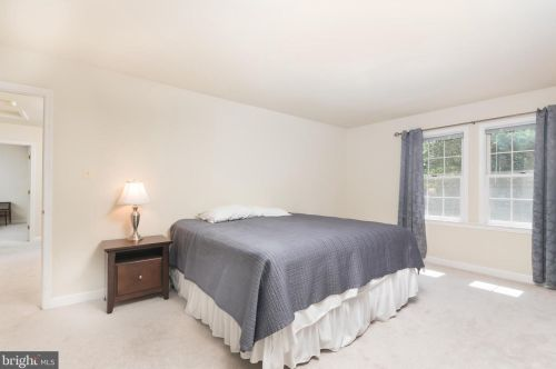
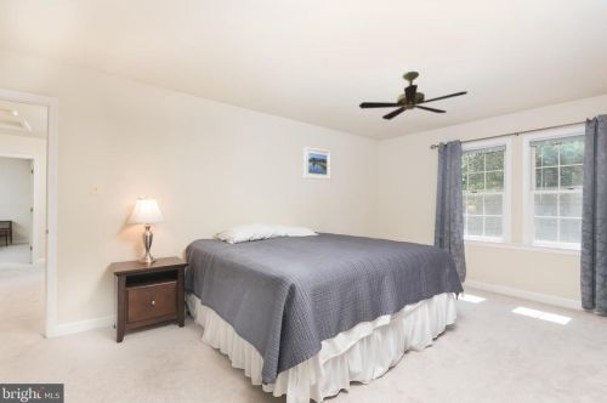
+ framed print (317, 164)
+ ceiling fan (409, 90)
